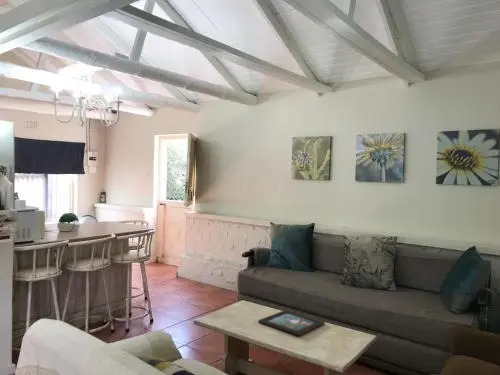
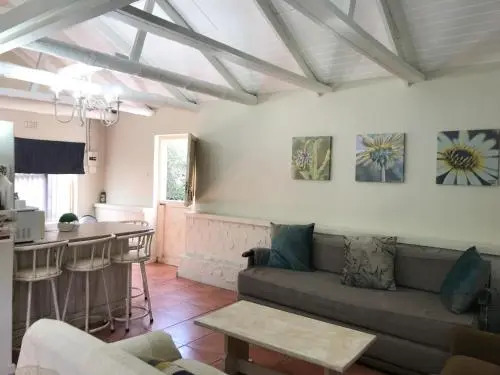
- decorative tray (291, 321)
